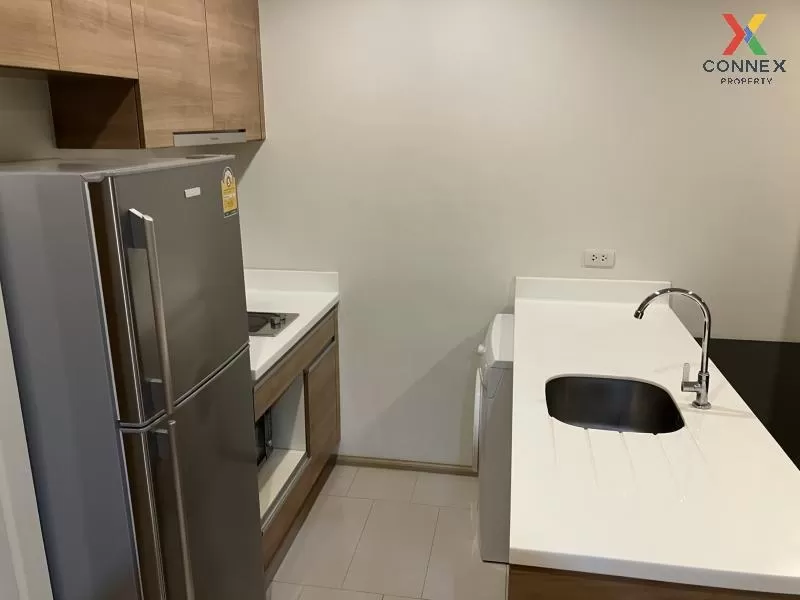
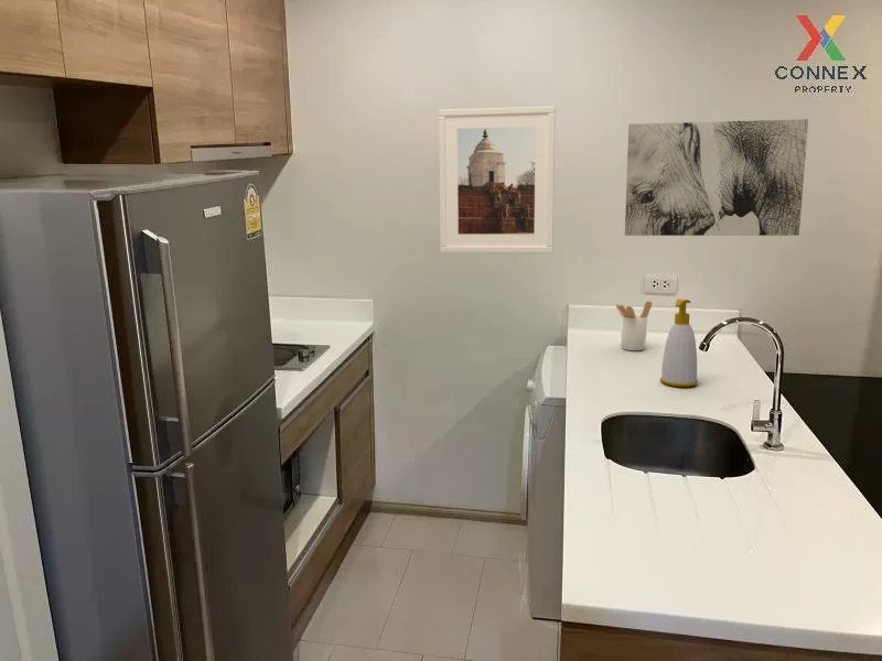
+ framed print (495, 181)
+ utensil holder (631, 325)
+ soap bottle (680, 340)
+ wall art (712, 178)
